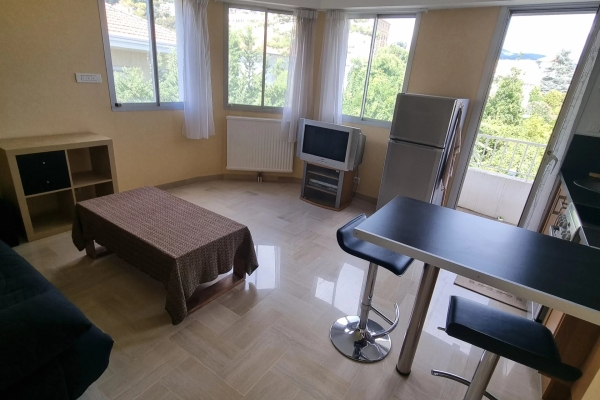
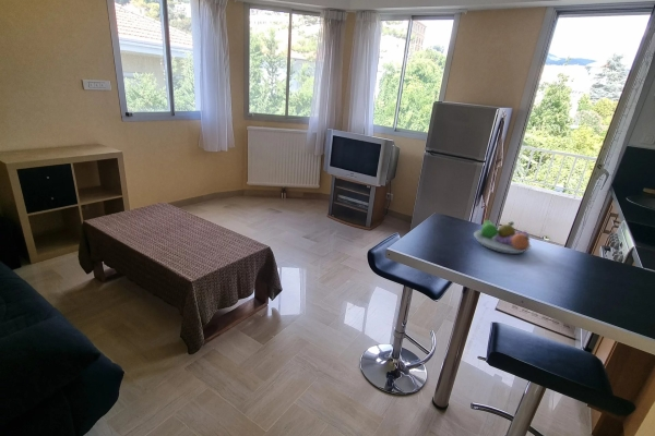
+ fruit bowl (501, 233)
